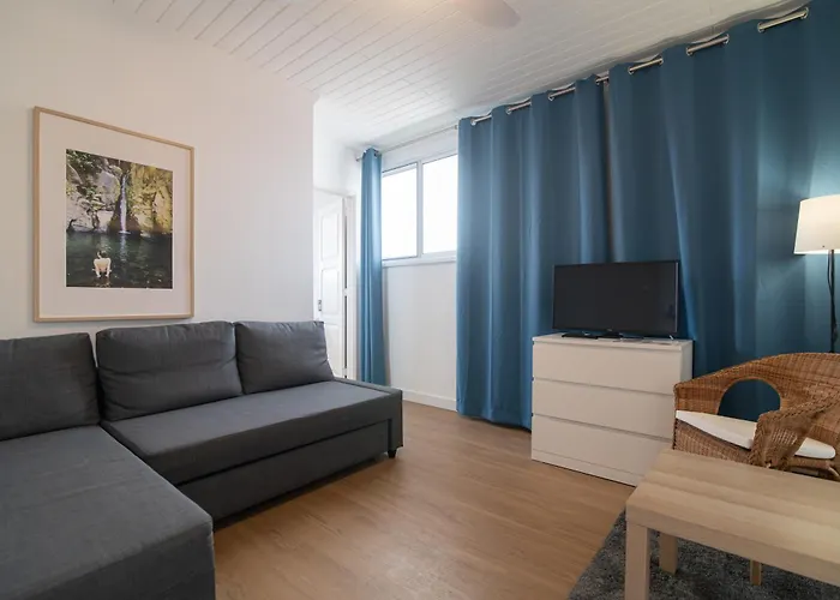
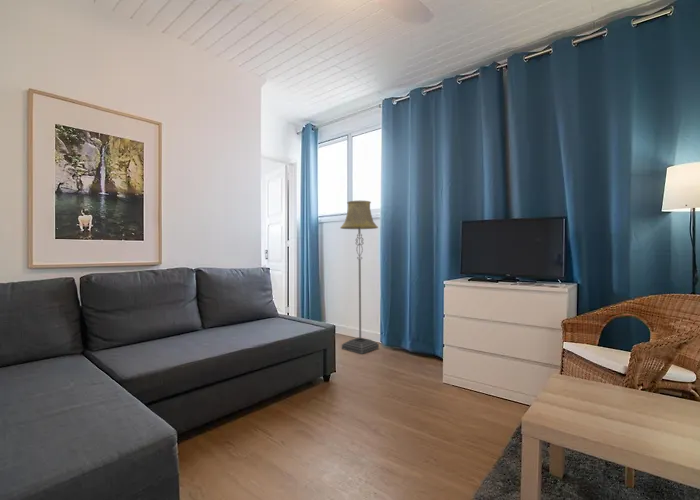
+ floor lamp (359, 275)
